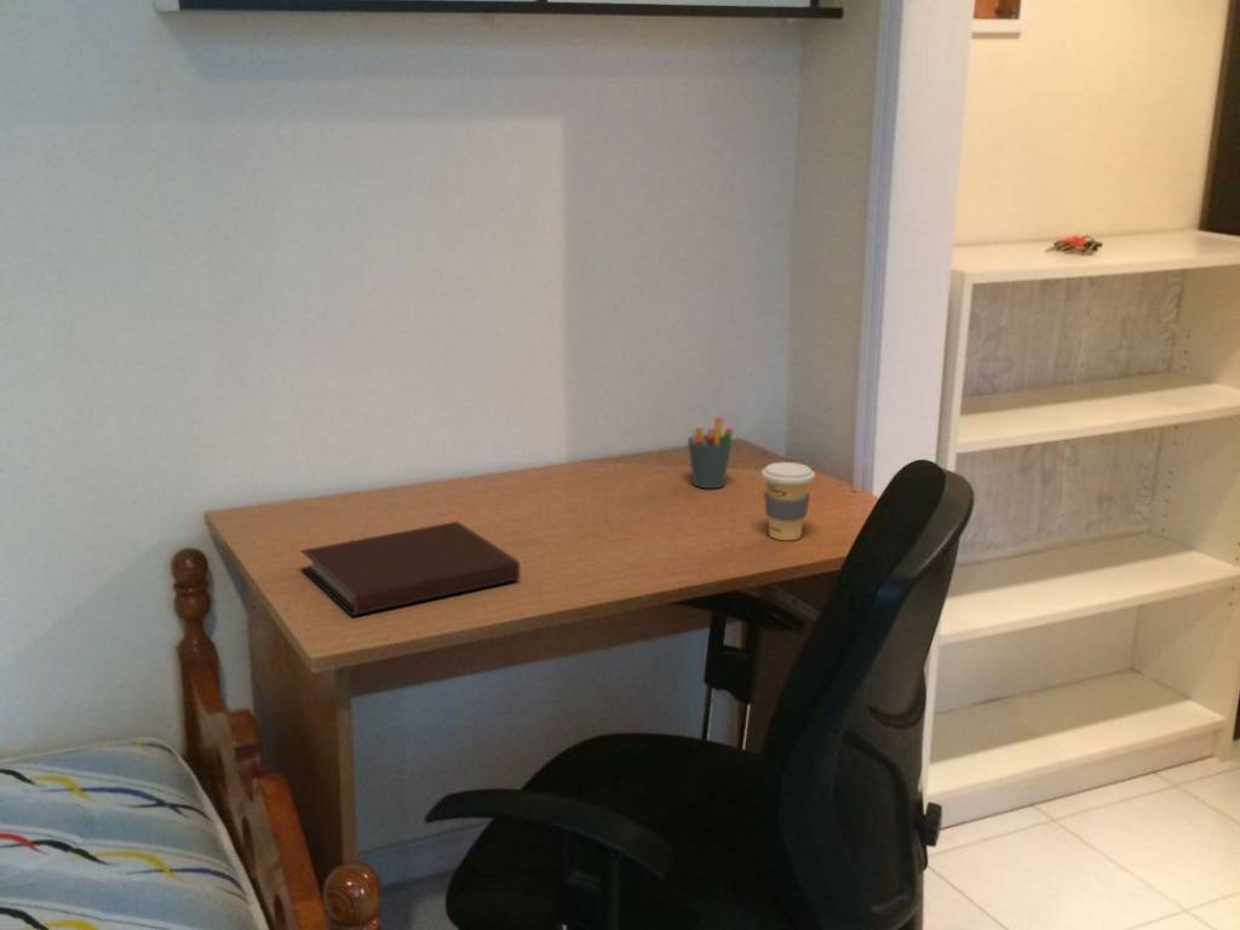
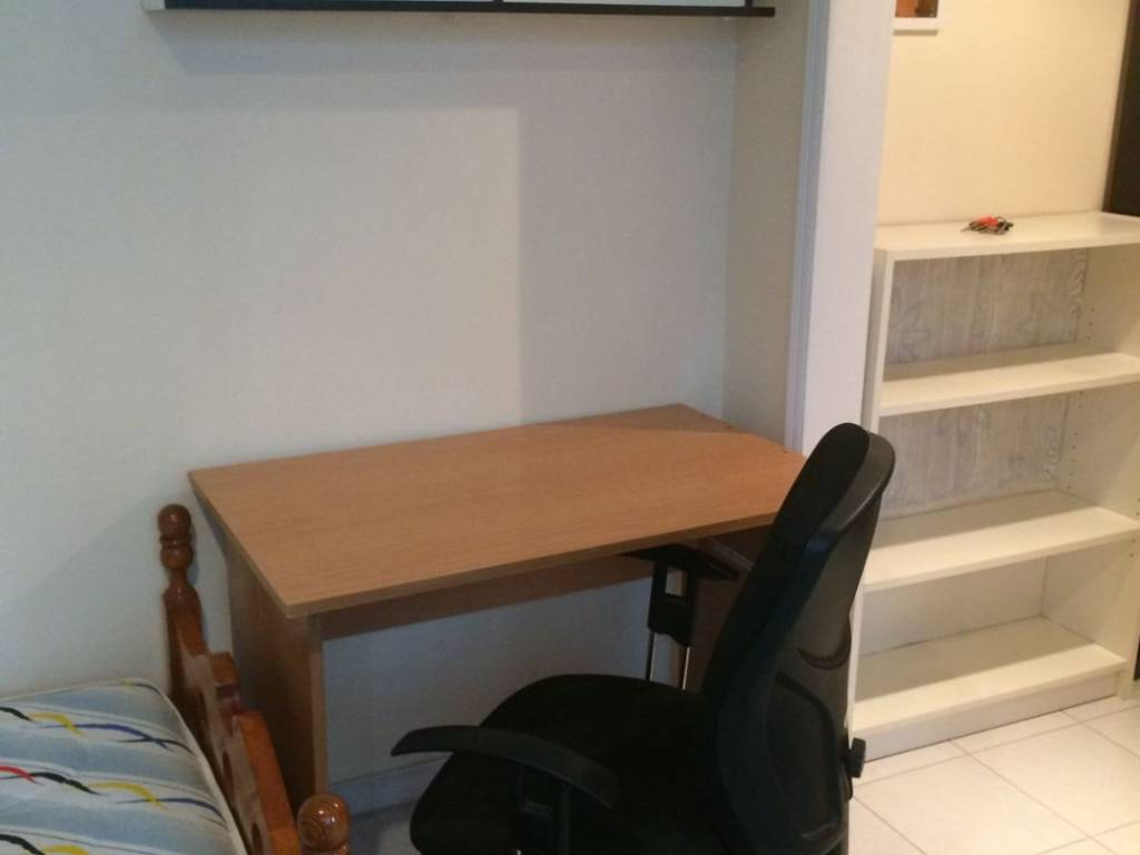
- pen holder (710, 449)
- notebook (409, 566)
- coffee cup (786, 501)
